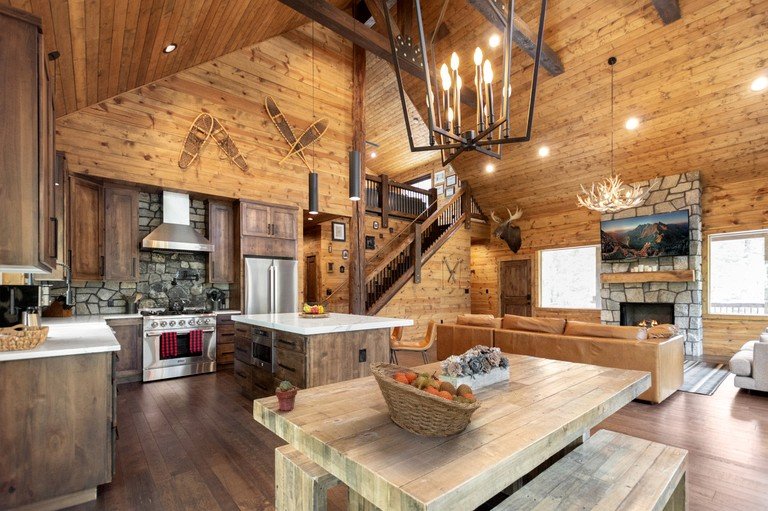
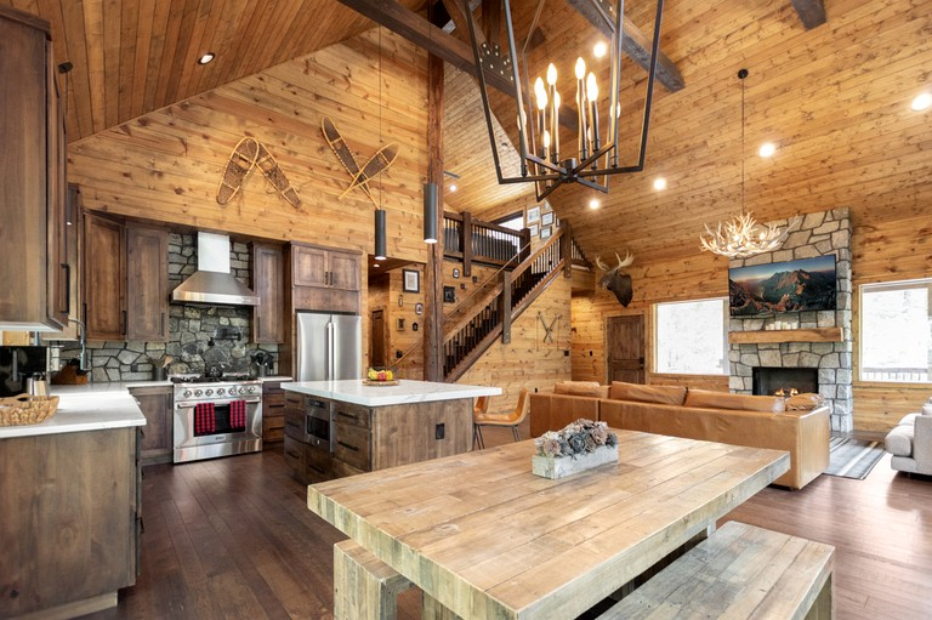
- potted succulent (286, 394)
- fruit basket (422, 393)
